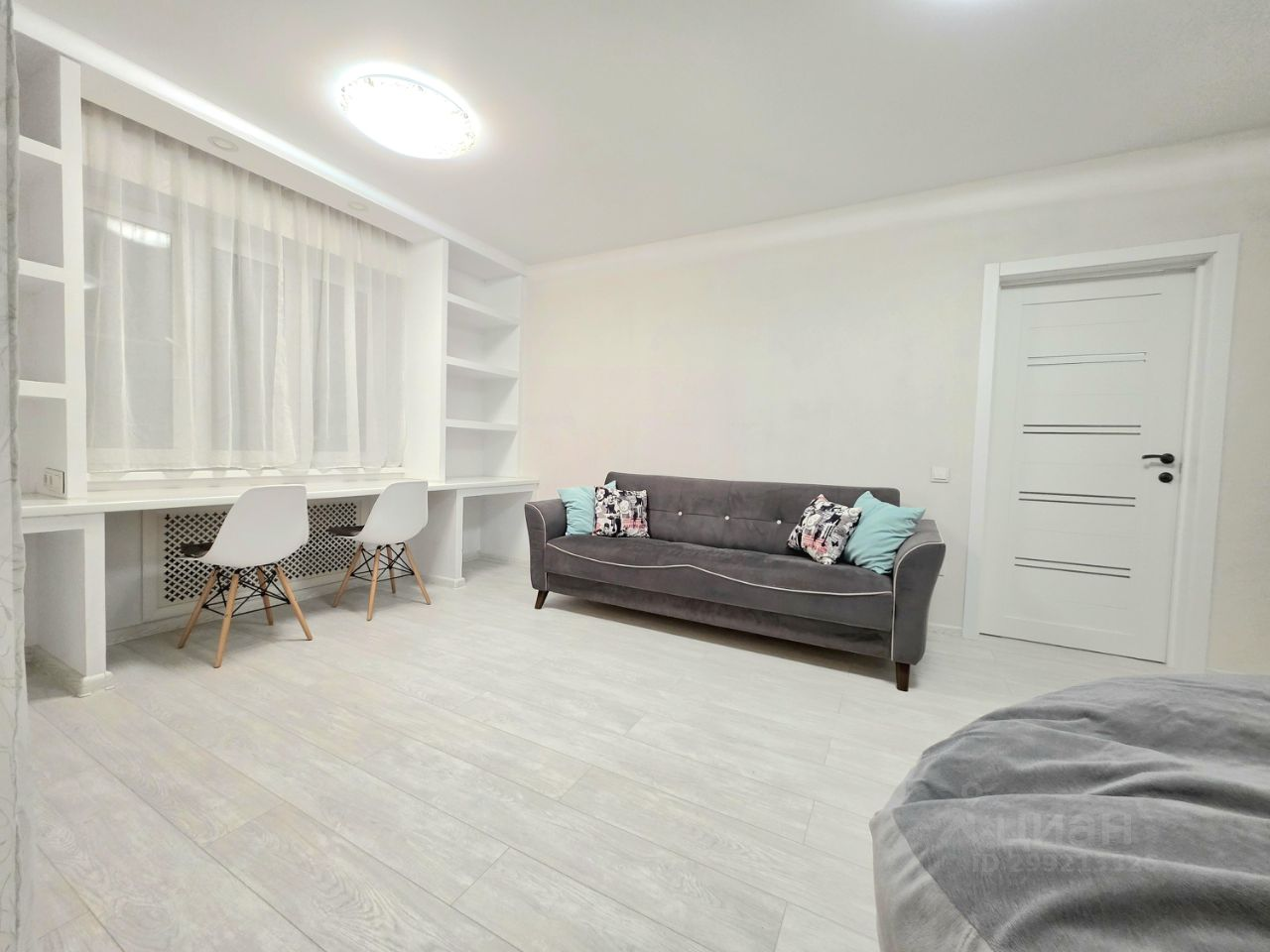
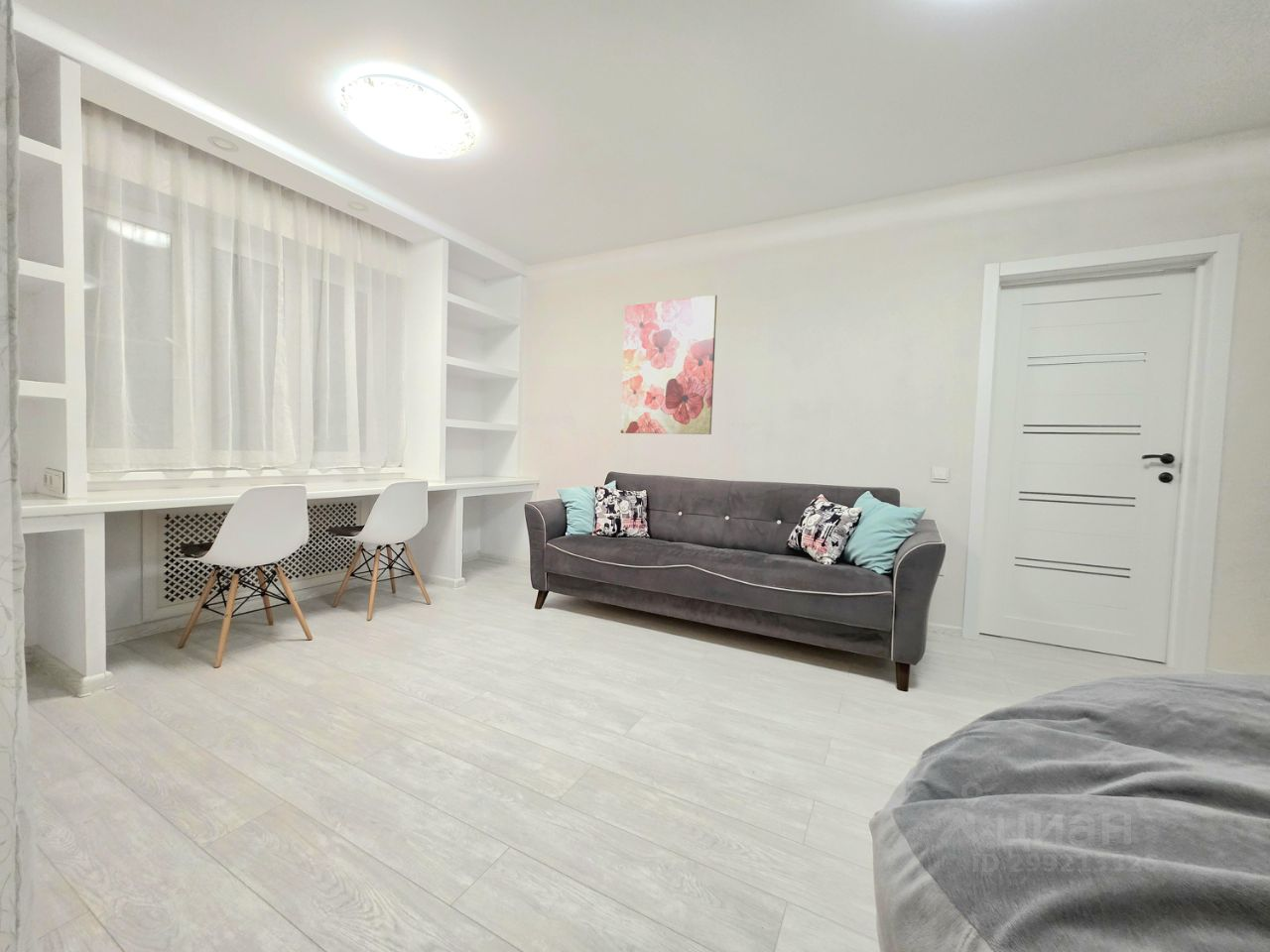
+ wall art (666, 367)
